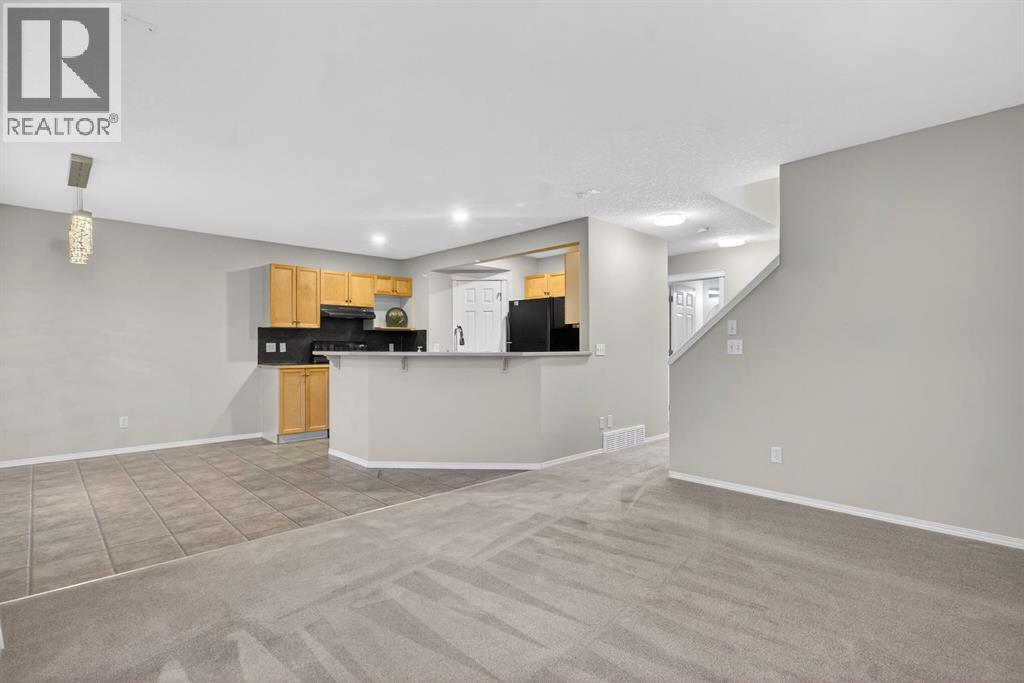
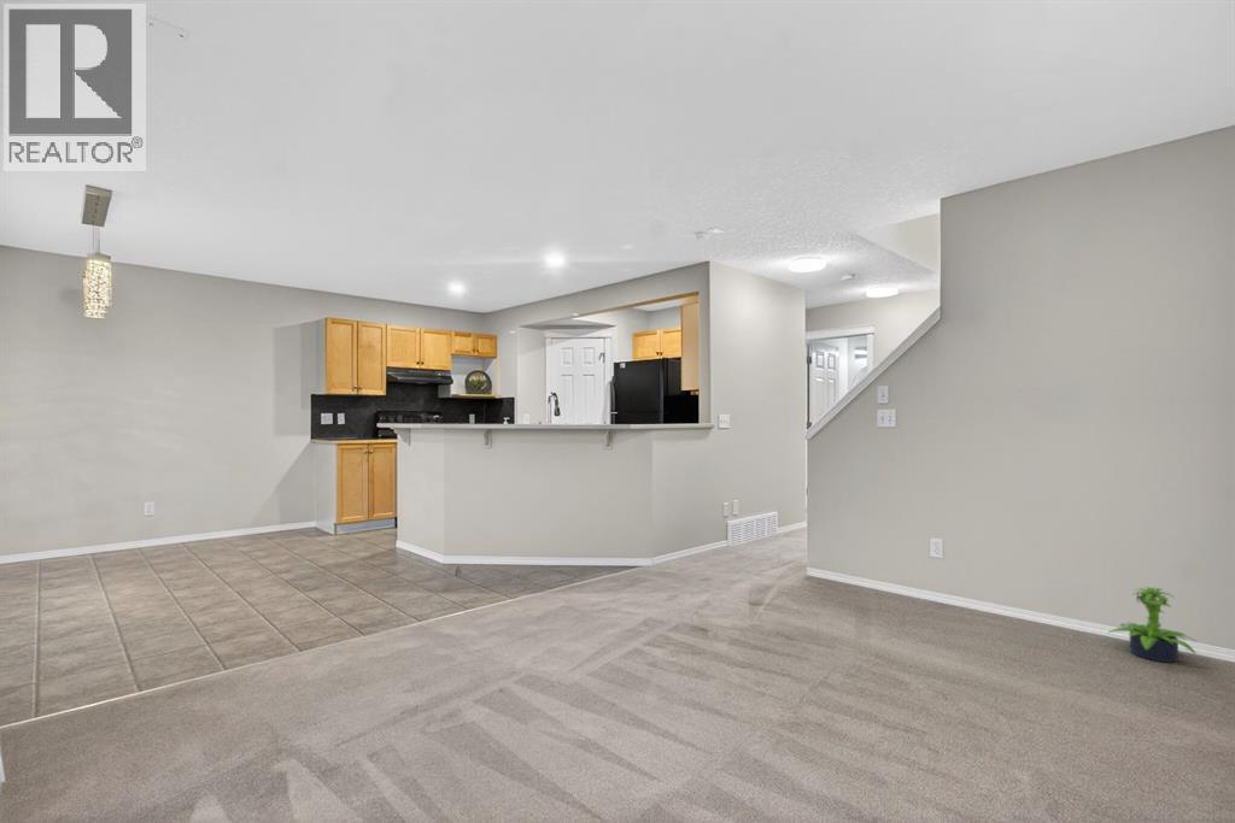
+ potted plant (1151, 619)
